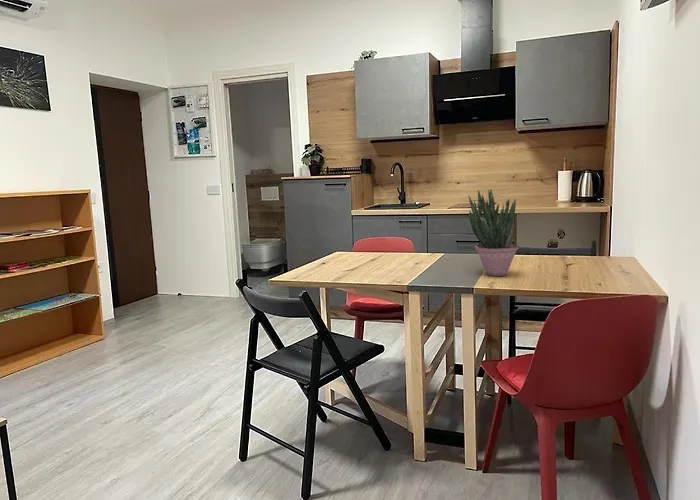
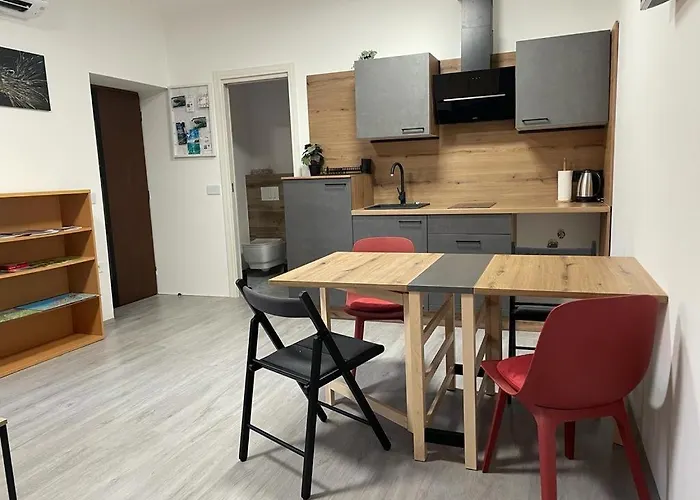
- potted plant (492, 232)
